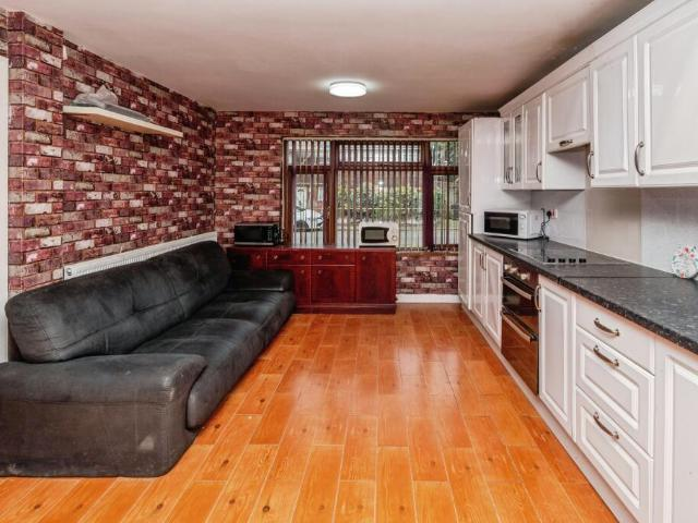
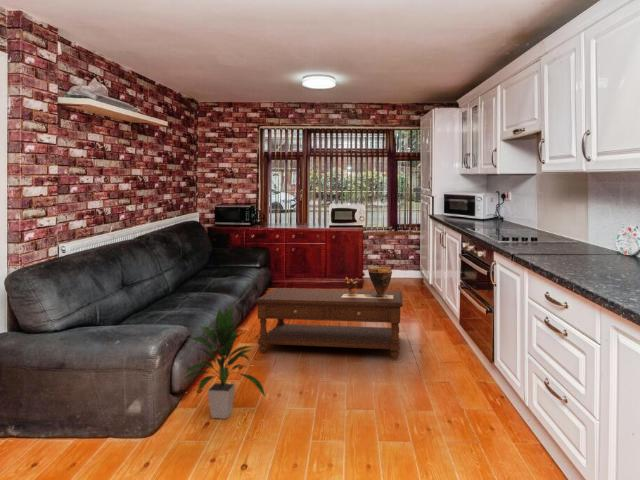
+ coffee table (332, 320)
+ indoor plant (224, 362)
+ clay pot (371, 280)
